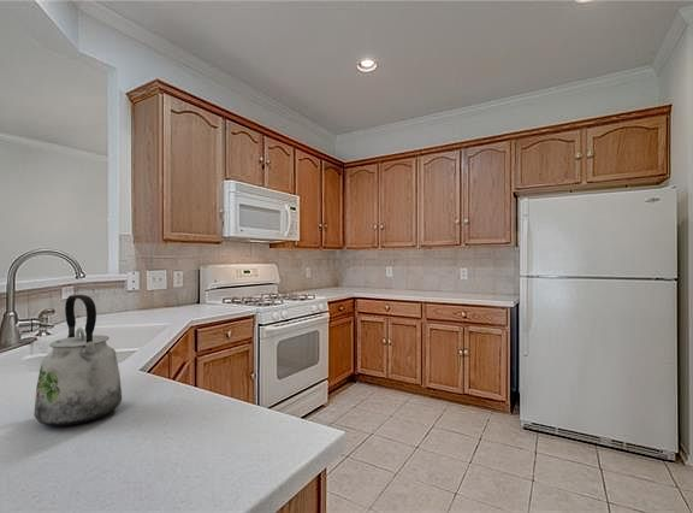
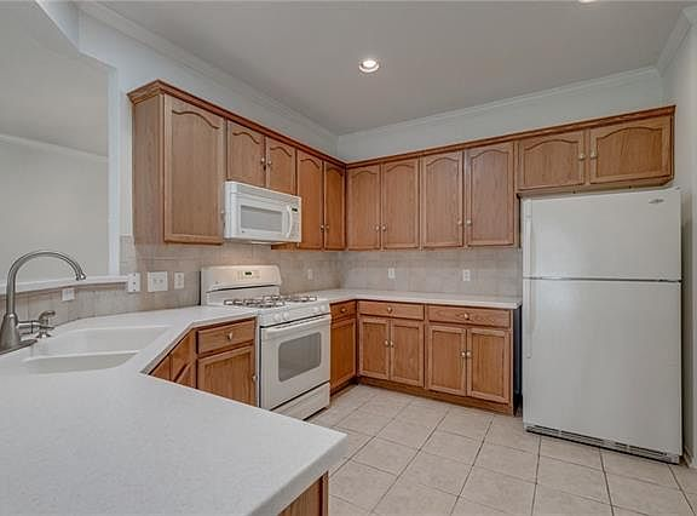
- kettle (76, 353)
